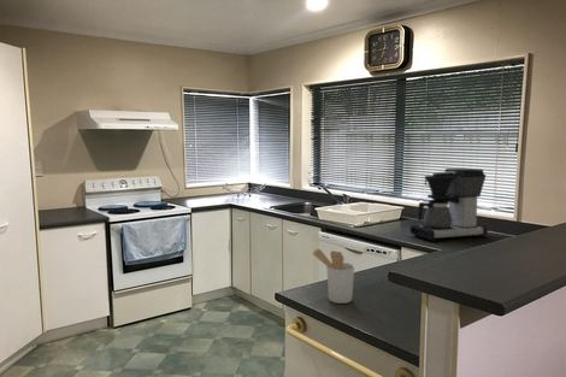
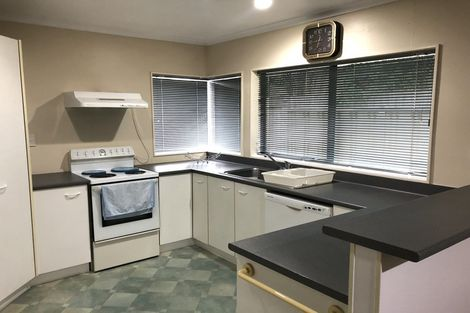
- coffee maker (447, 202)
- utensil holder (332, 273)
